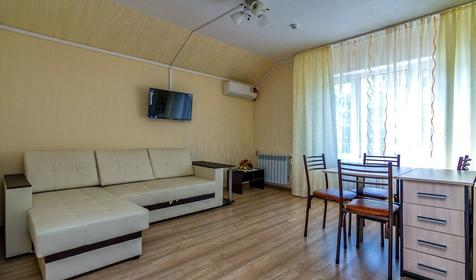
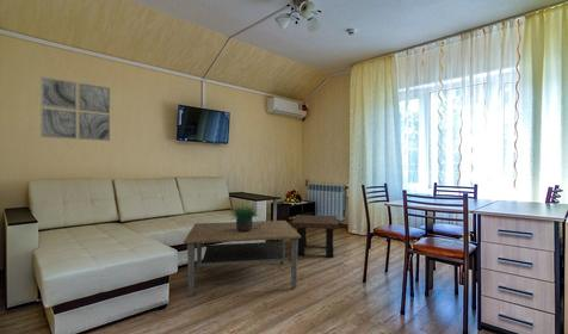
+ potted plant (245, 212)
+ wall art (79, 110)
+ coffee table (242, 253)
+ side table (315, 227)
